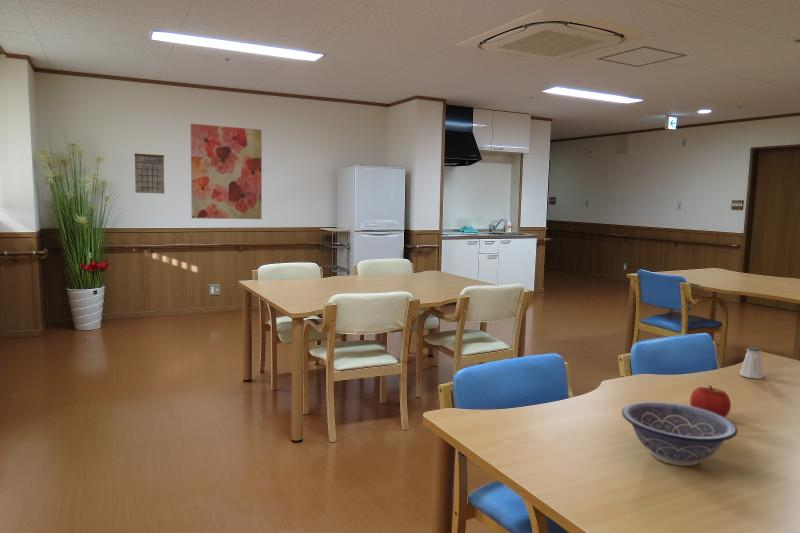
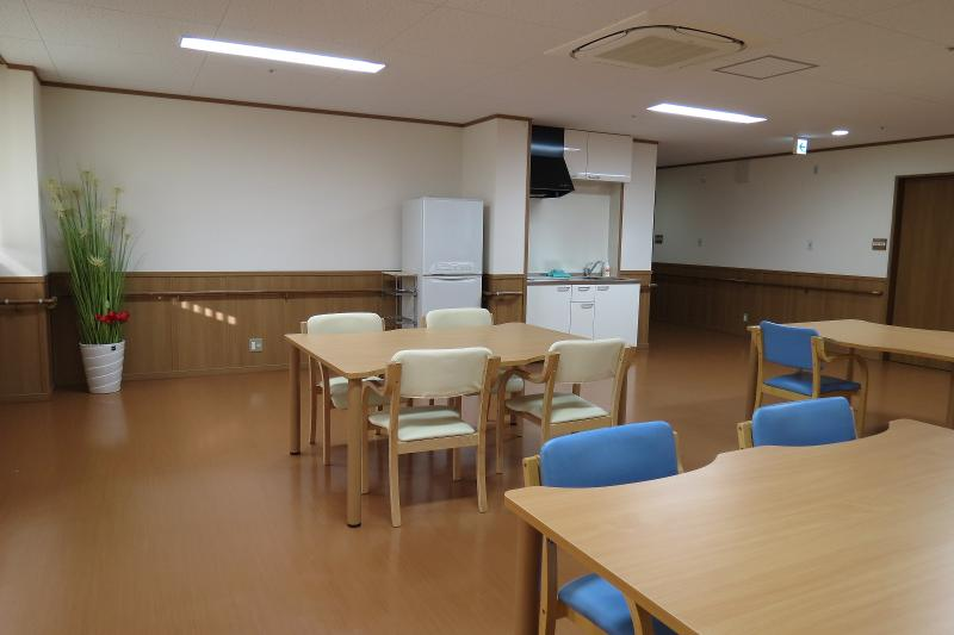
- apple (709, 401)
- decorative bowl (676, 437)
- calendar (149, 169)
- saltshaker (752, 361)
- wall art (227, 173)
